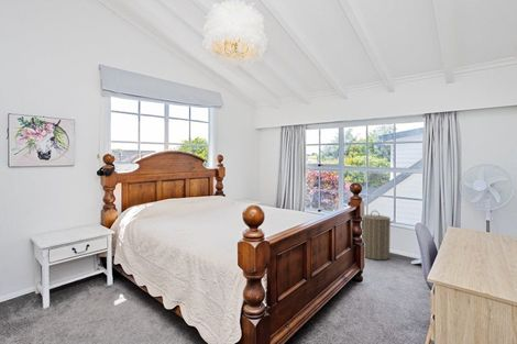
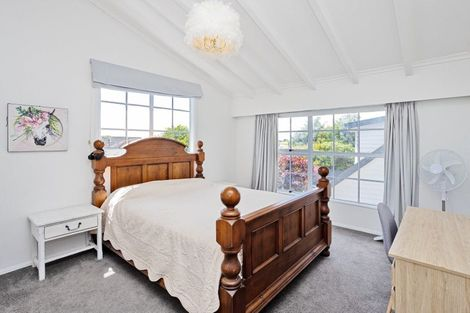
- laundry hamper (375, 233)
